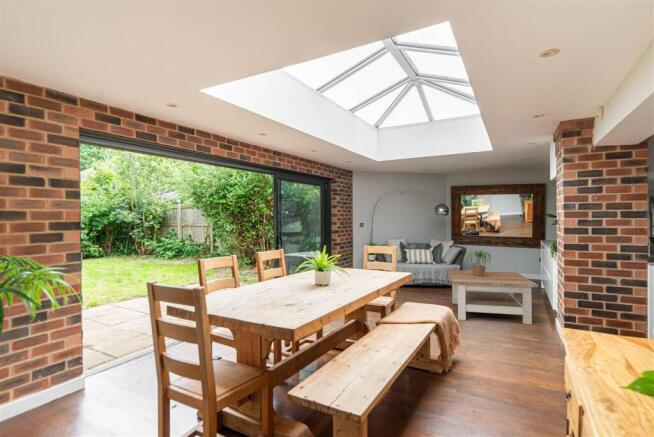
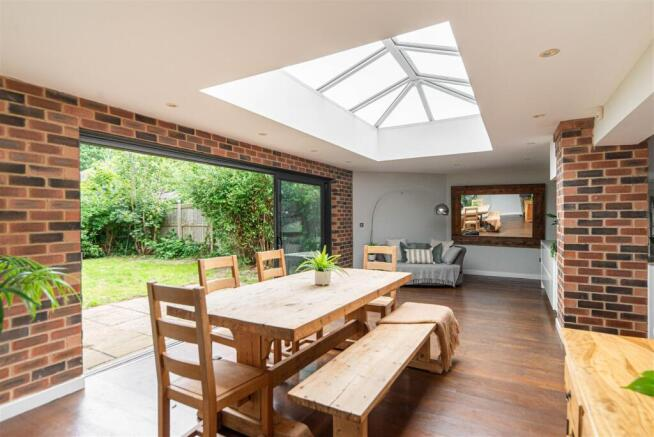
- coffee table (487, 294)
- potted plant (479, 263)
